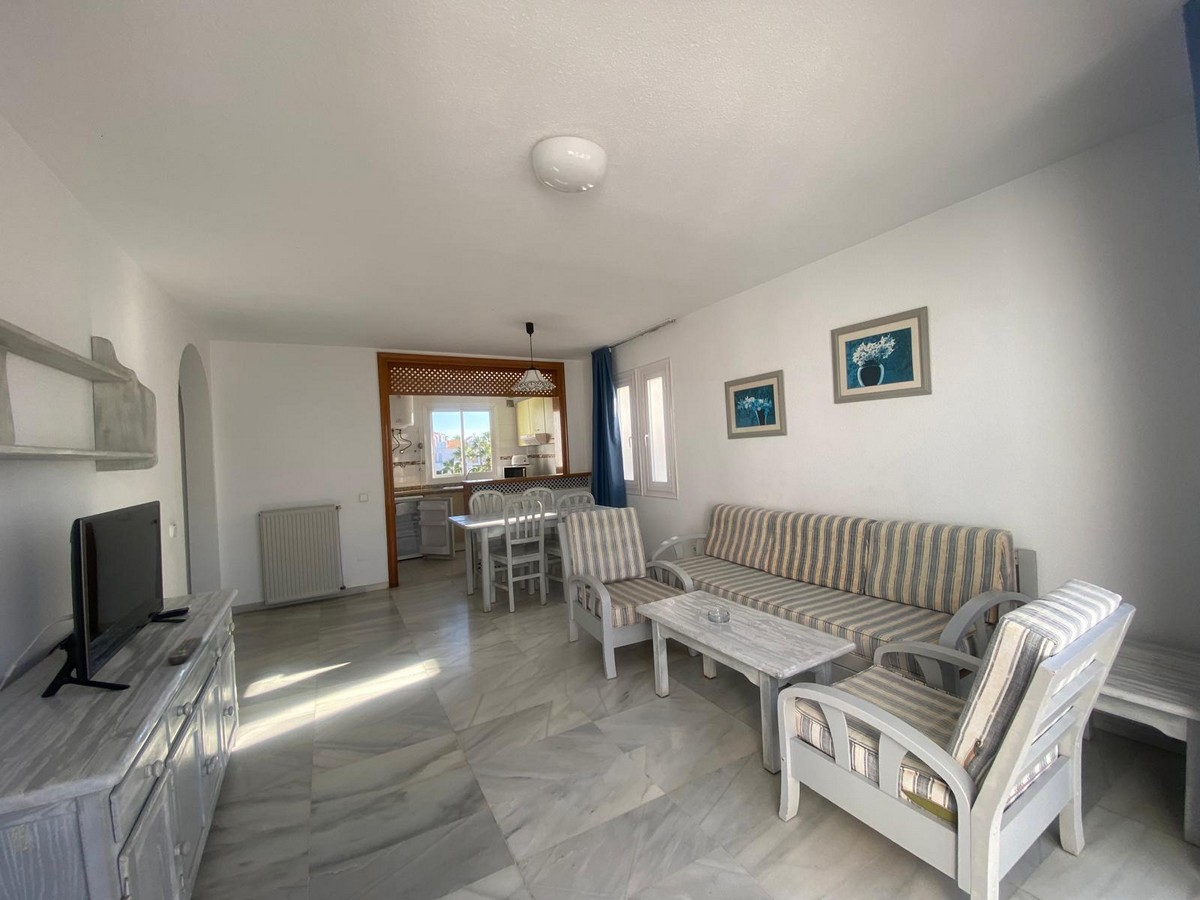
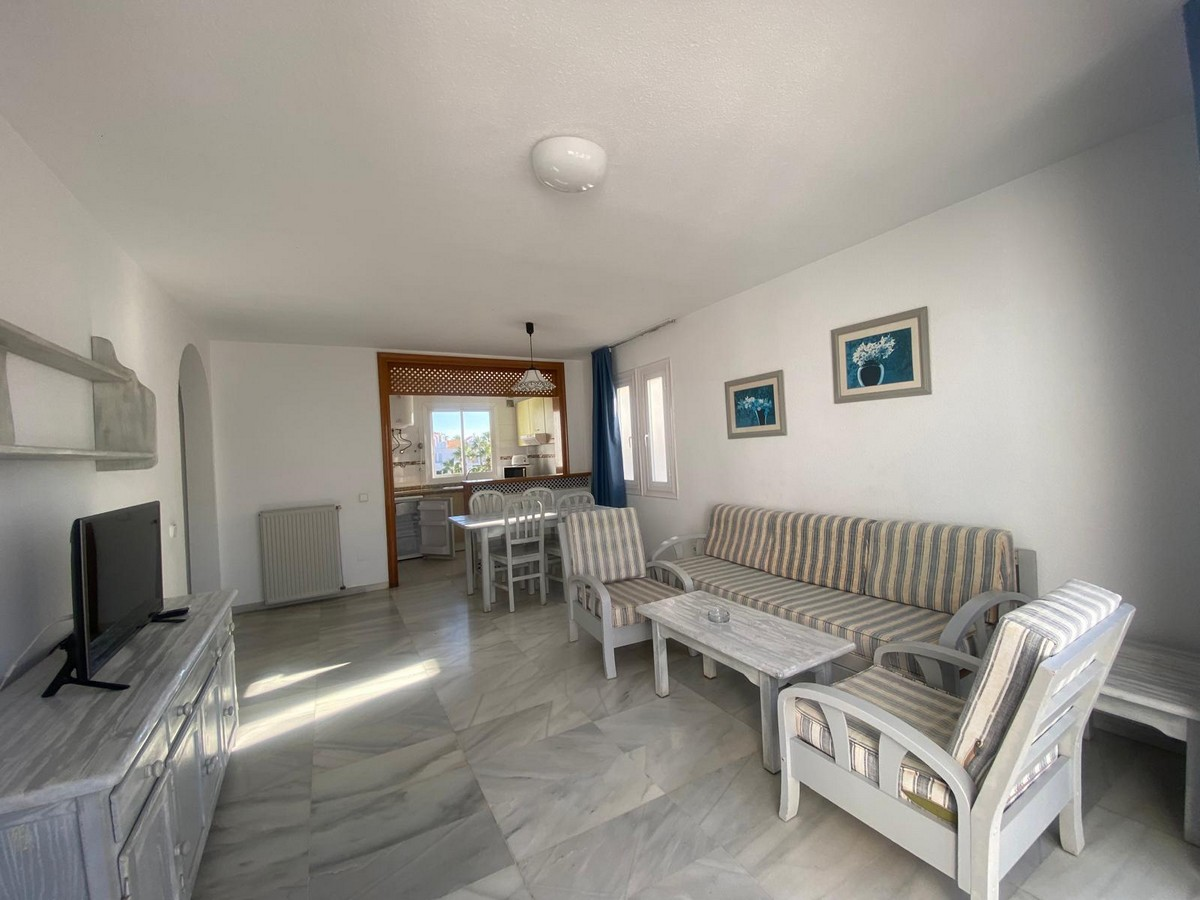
- remote control (186, 649)
